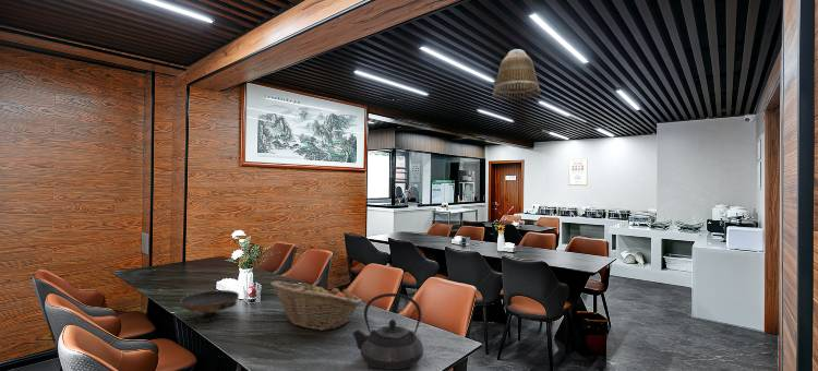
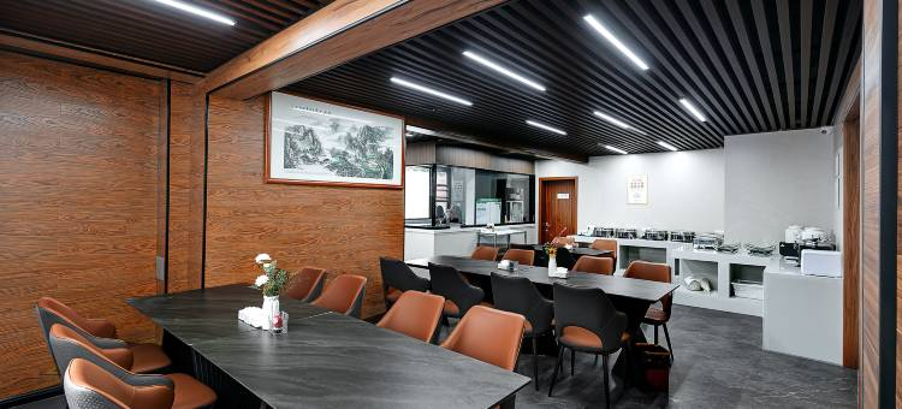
- lamp shade (515, 73)
- fruit basket (315, 299)
- decorative bowl (209, 307)
- teapot (387, 326)
